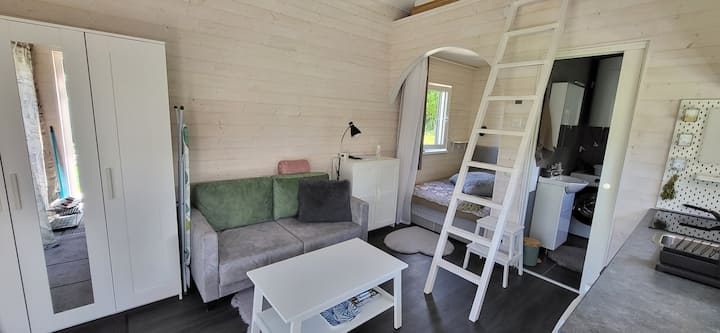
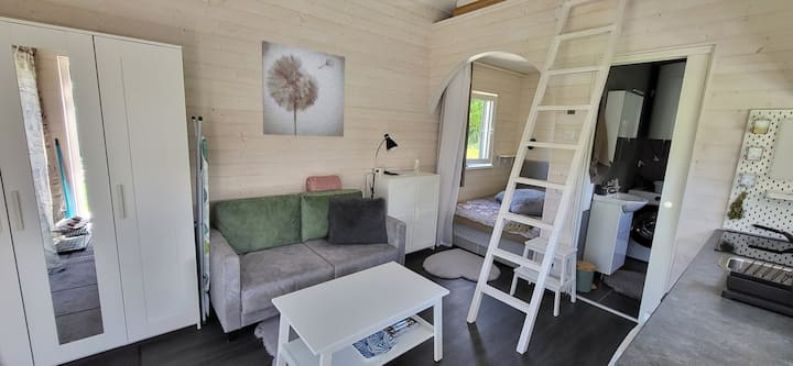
+ wall art (306, 93)
